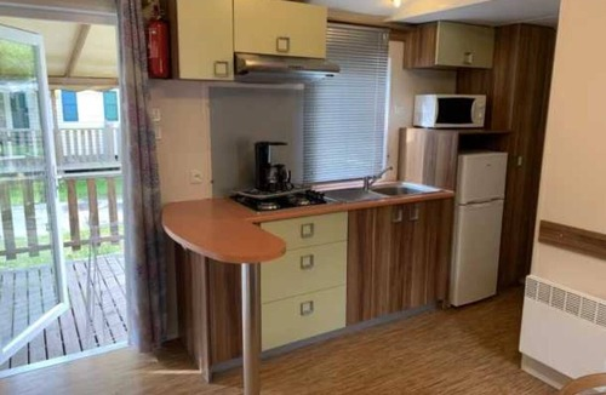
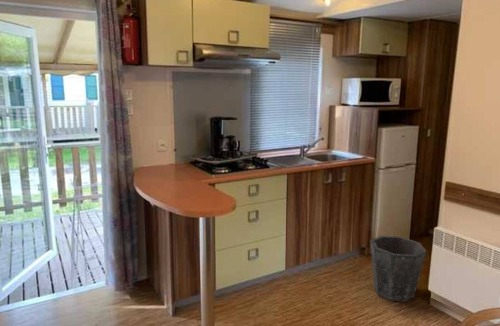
+ waste bin (395, 268)
